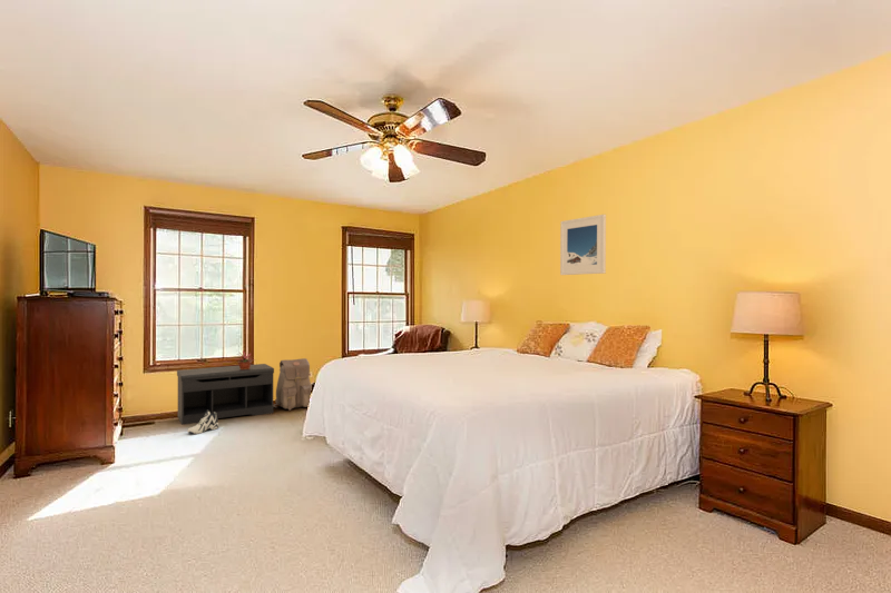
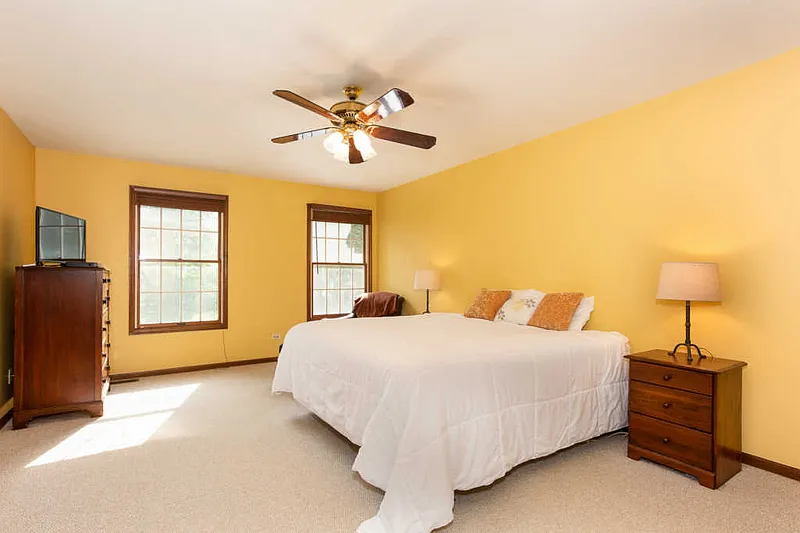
- sneaker (203, 421)
- backpack (294, 383)
- potted plant (244, 358)
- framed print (581, 246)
- bench (226, 392)
